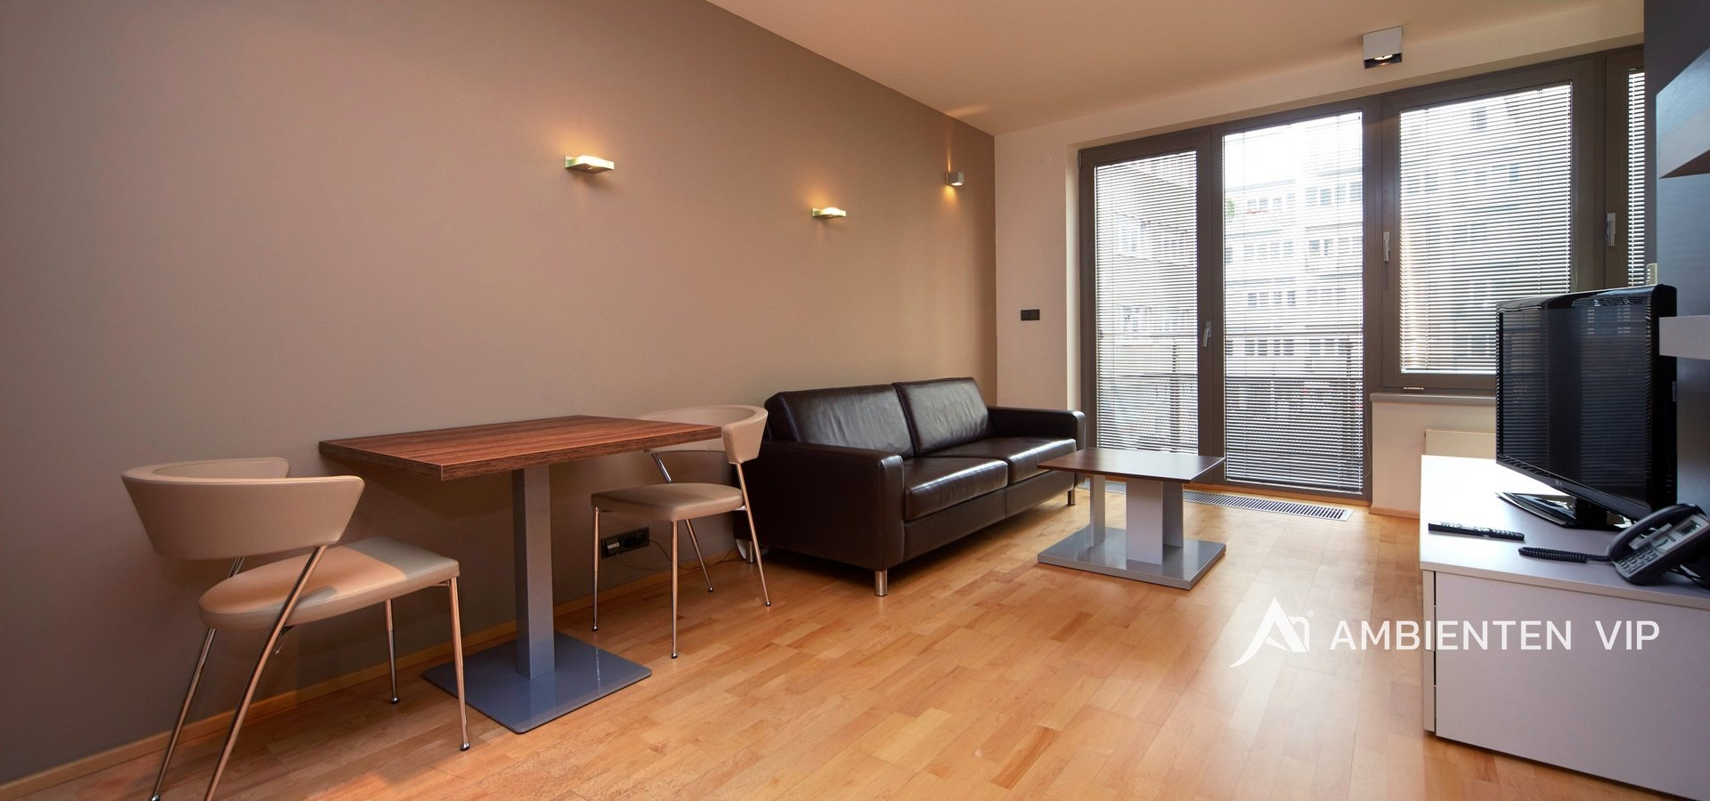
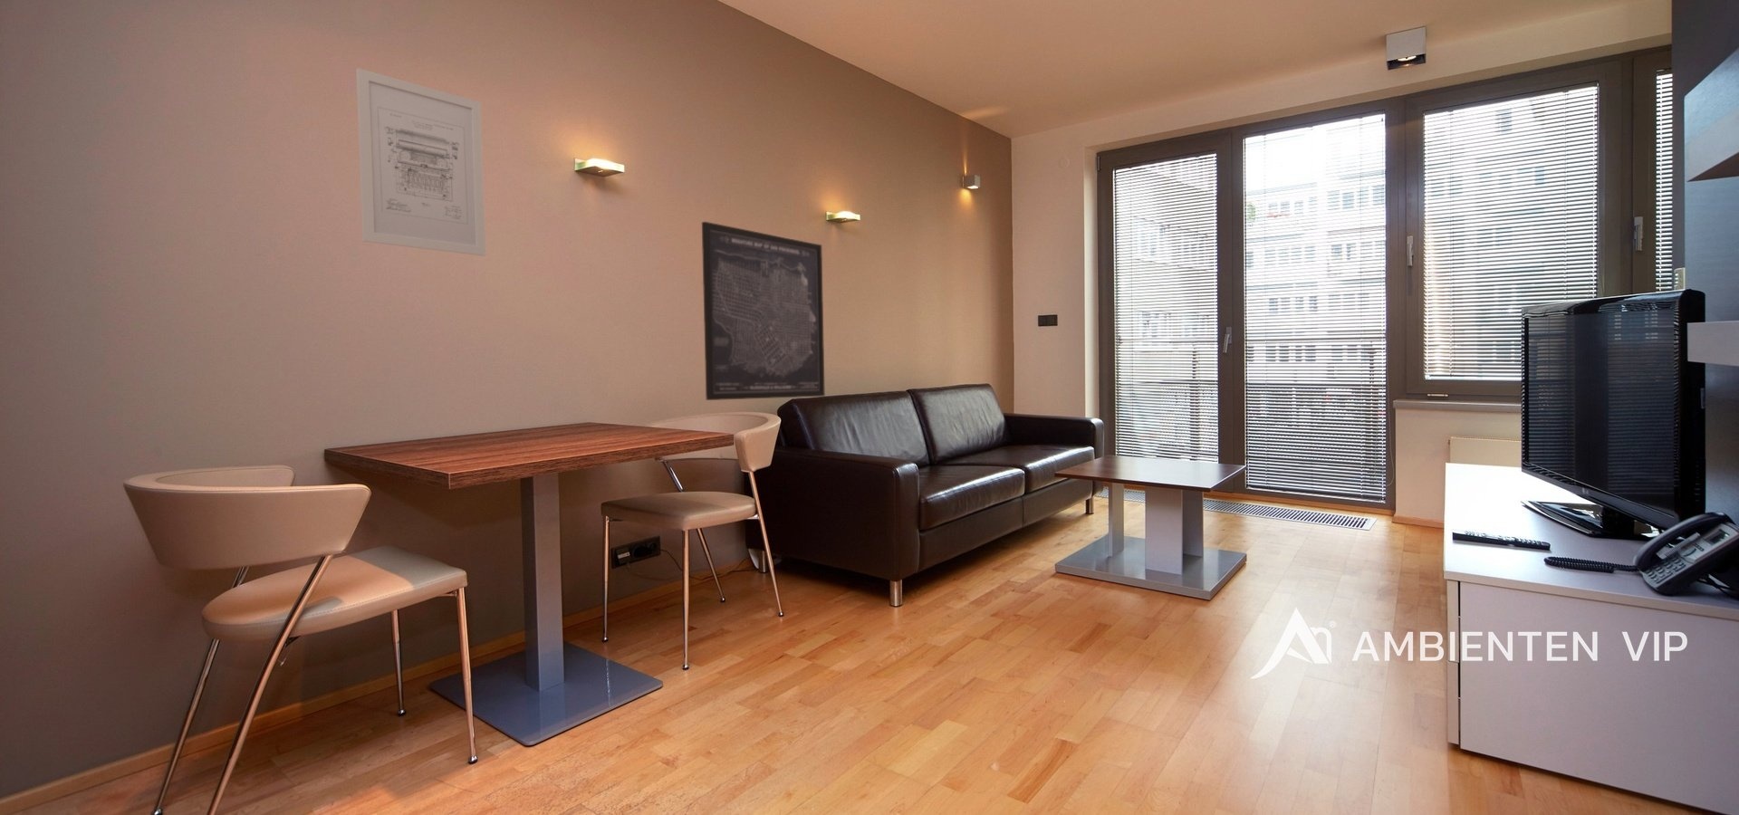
+ wall art (769, 316)
+ wall art (425, 167)
